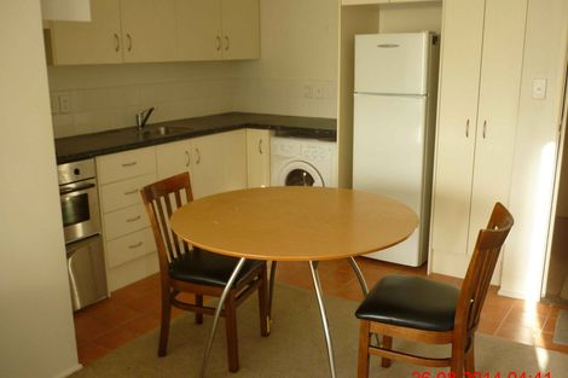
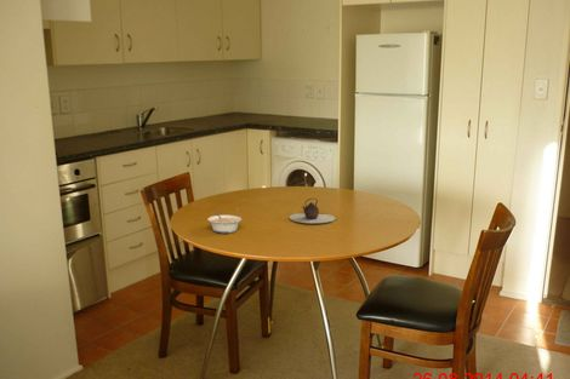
+ teapot (312, 207)
+ legume (223, 223)
